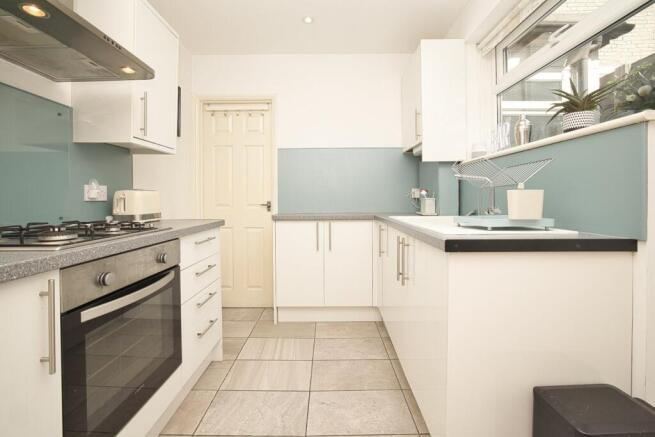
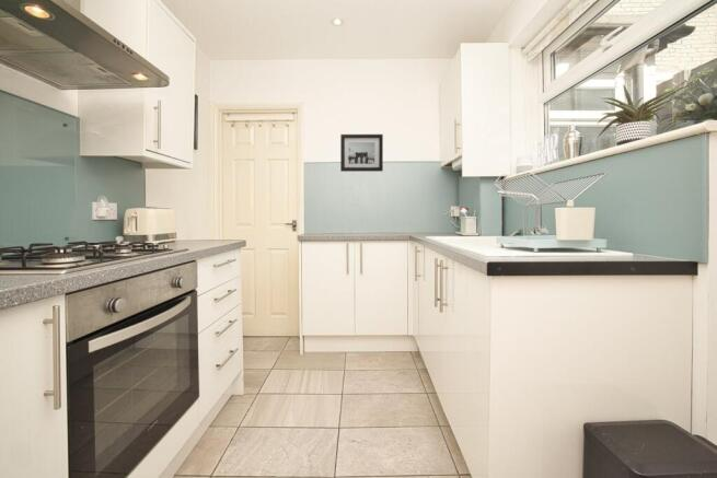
+ wall art (361, 152)
